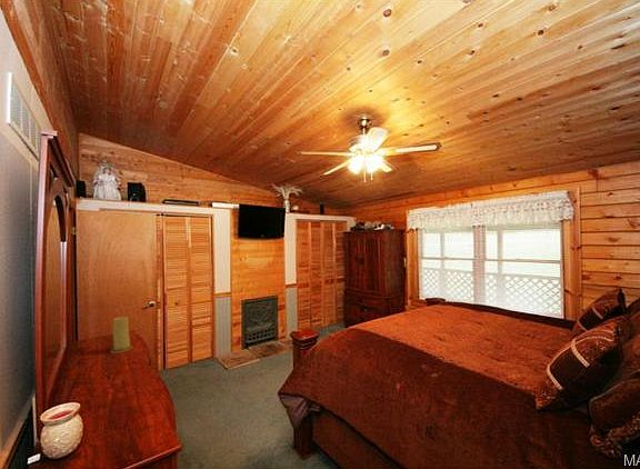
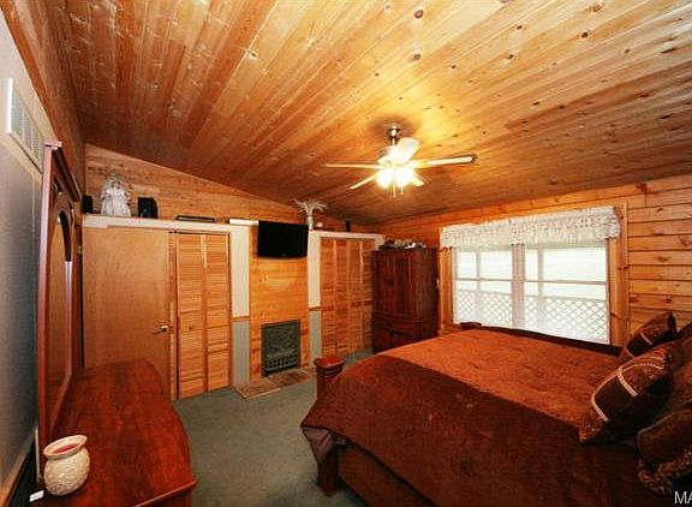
- candle (121, 332)
